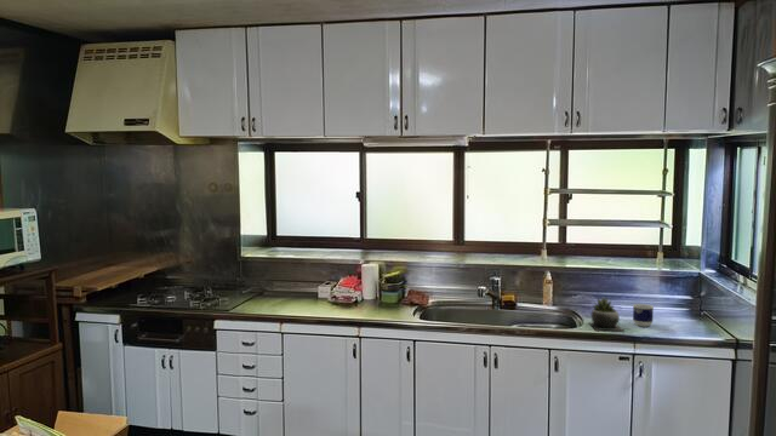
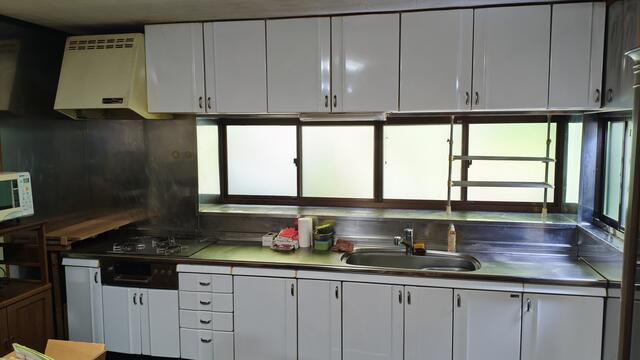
- succulent plant (605, 311)
- cup (644, 316)
